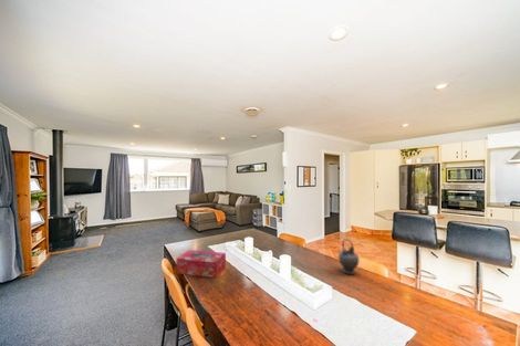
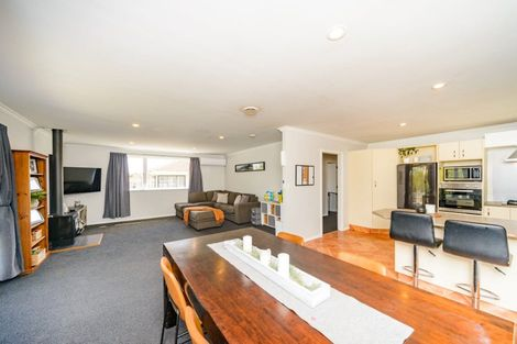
- teapot (346, 254)
- tissue box (201, 262)
